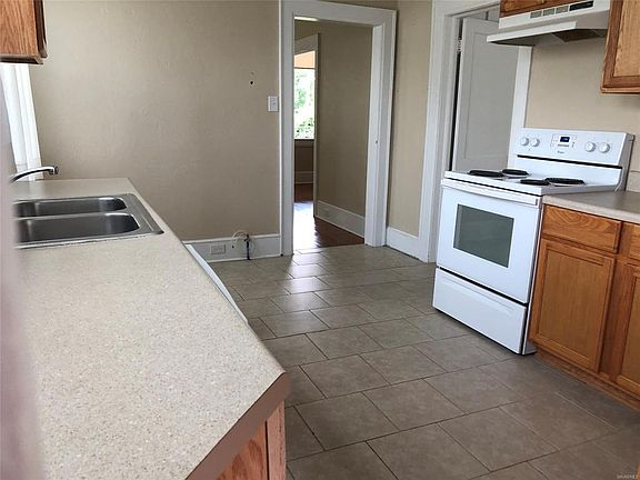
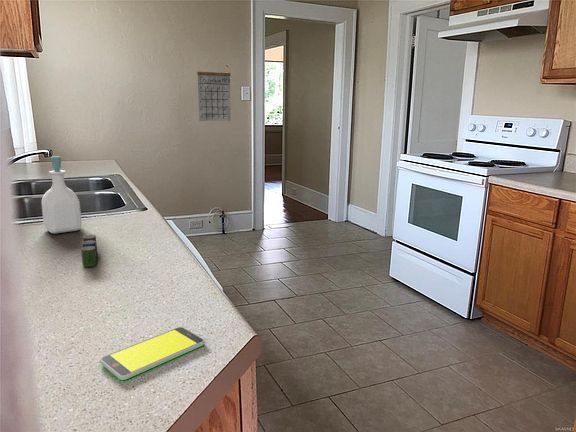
+ cup (89, 245)
+ calendar (214, 91)
+ smartphone (154, 350)
+ soap bottle (59, 193)
